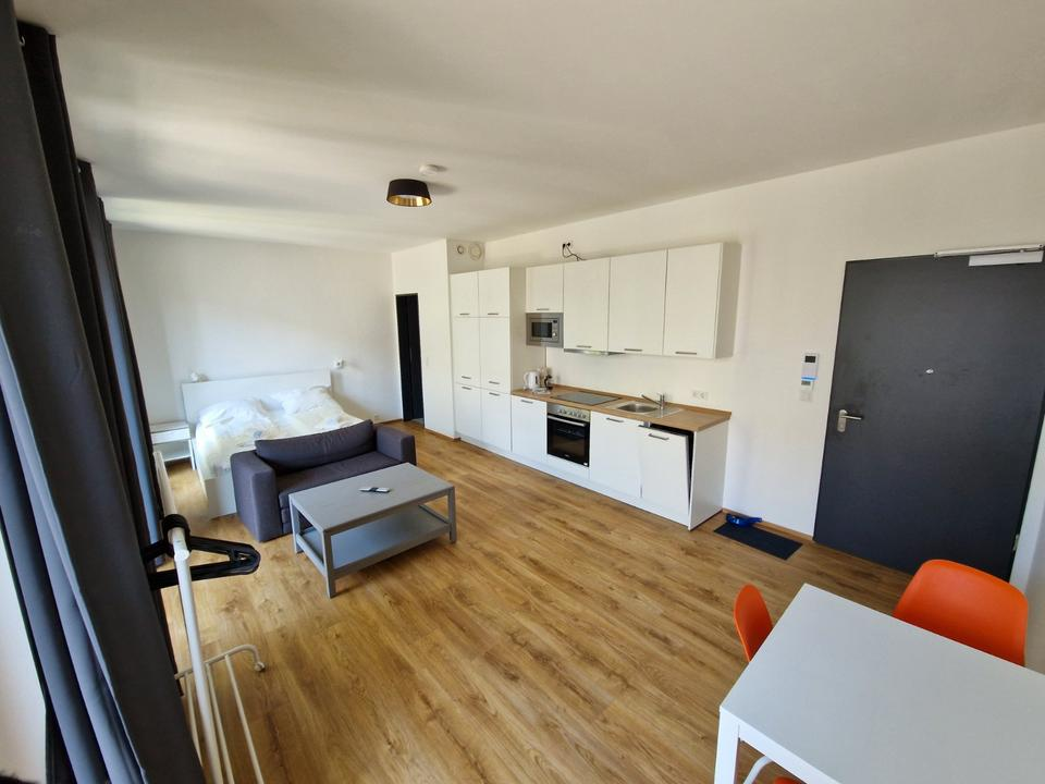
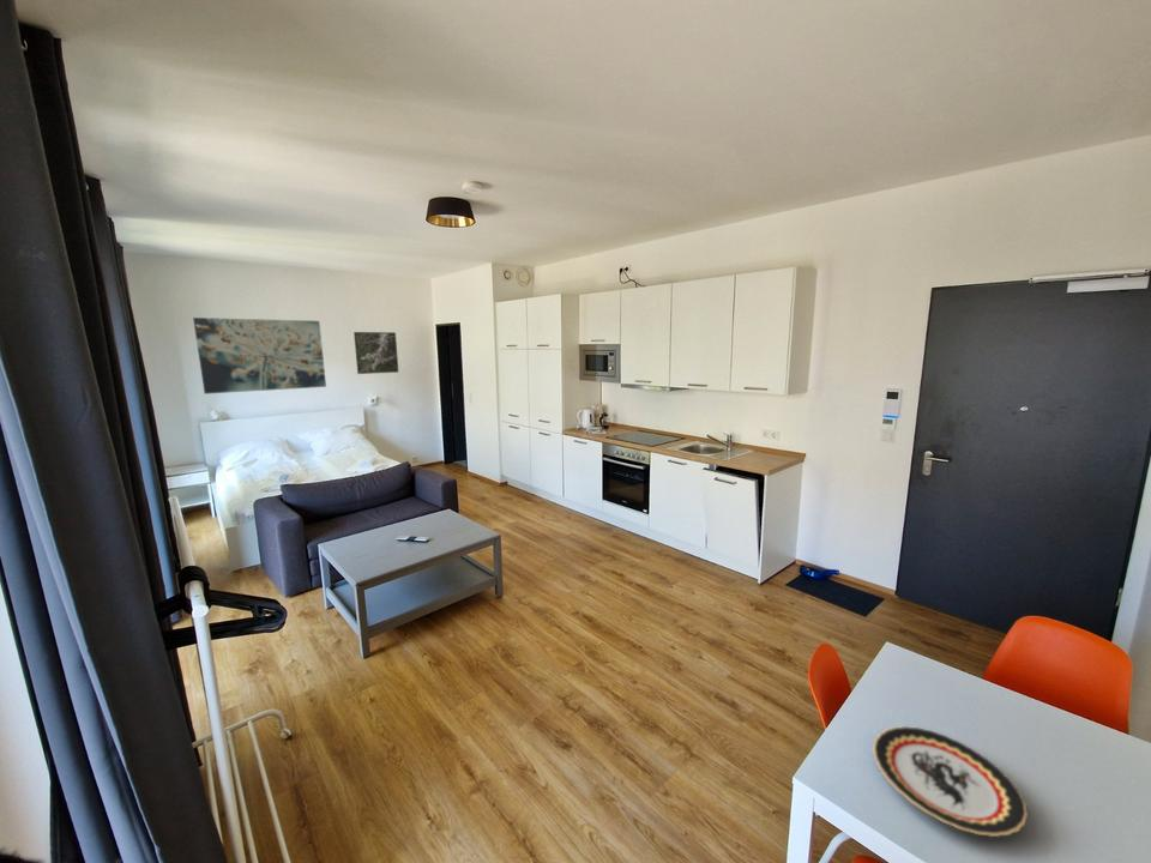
+ wall art (265, 355)
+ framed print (376, 352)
+ plate (944, 778)
